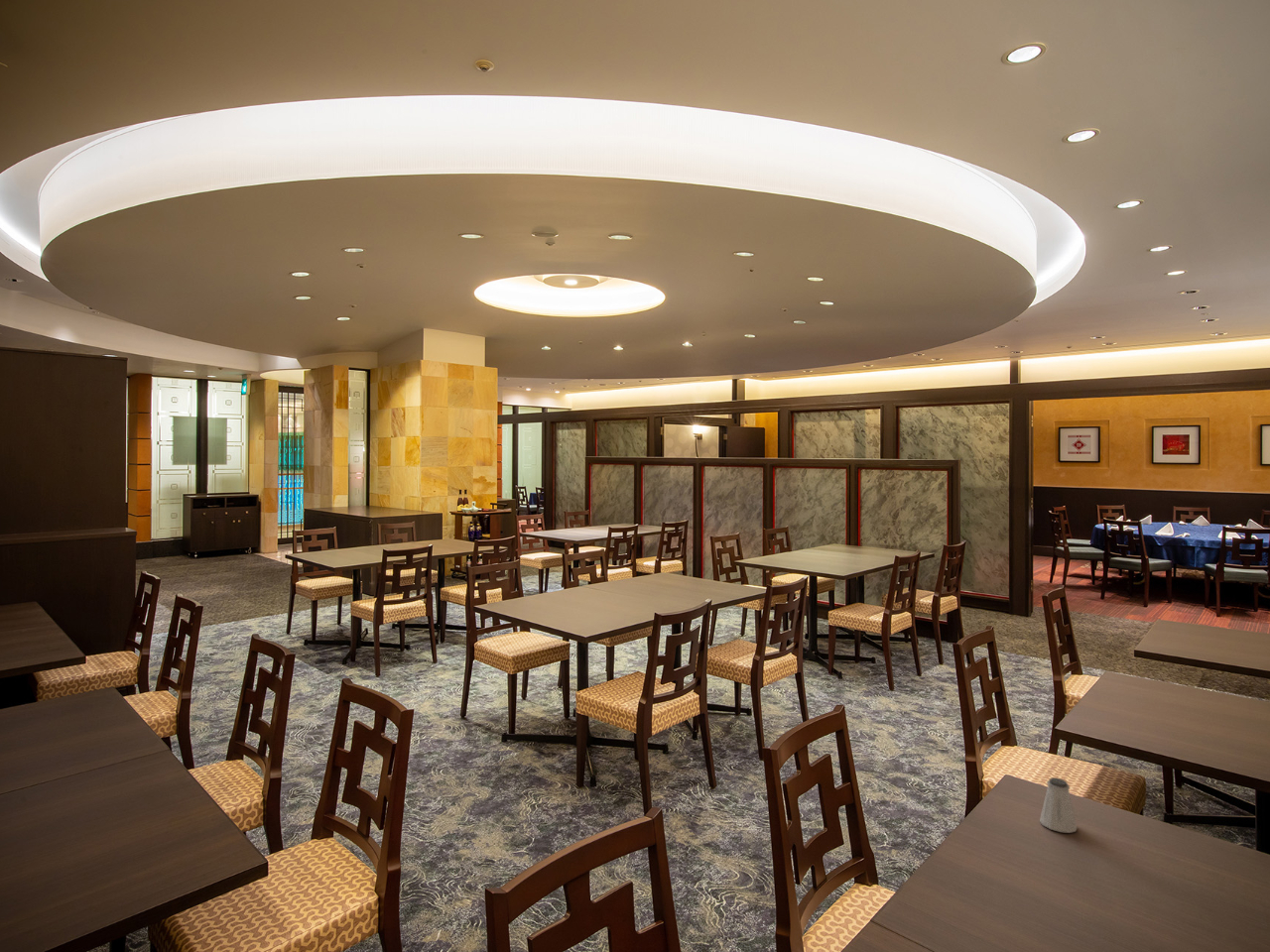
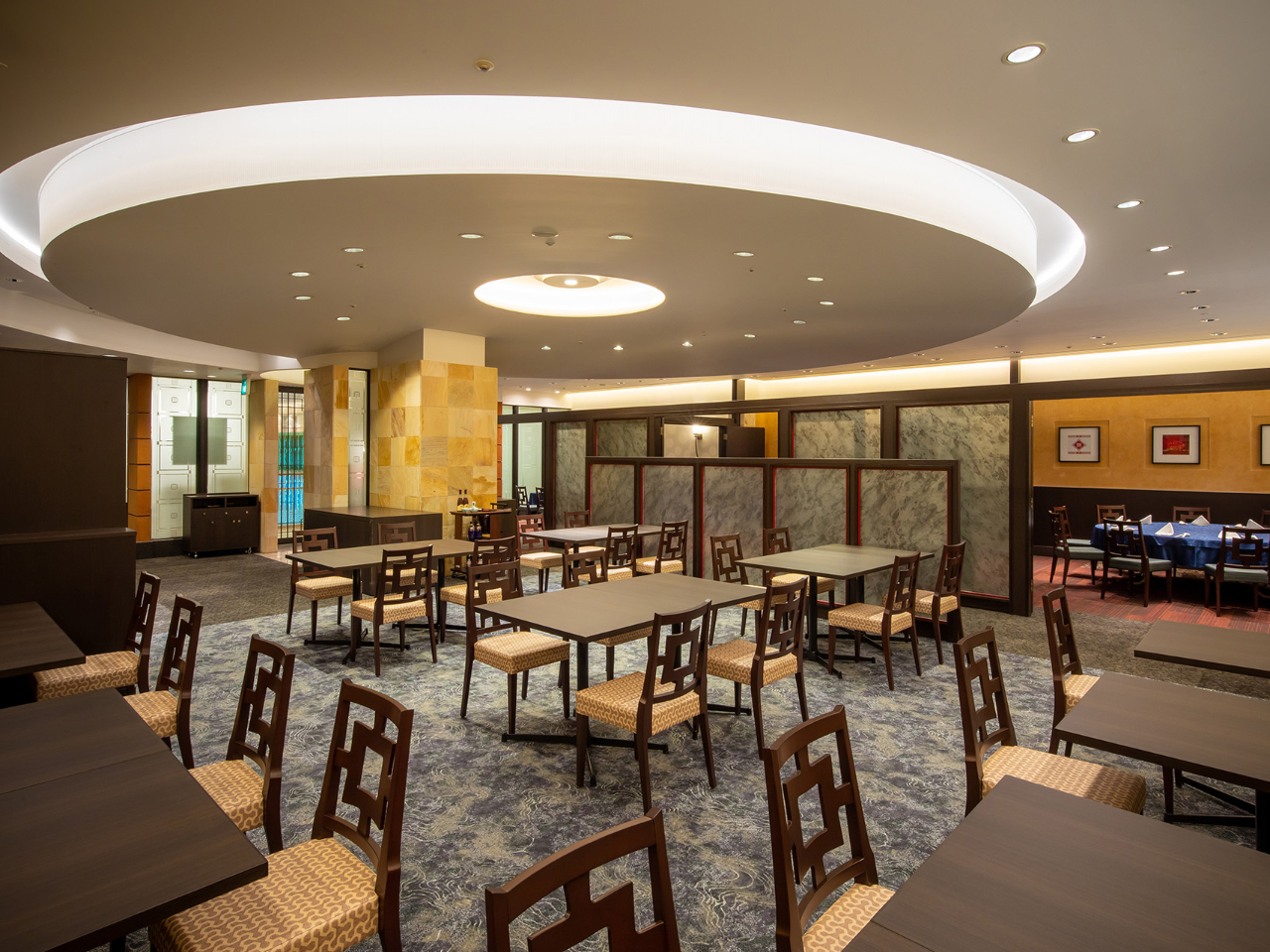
- saltshaker (1058, 802)
